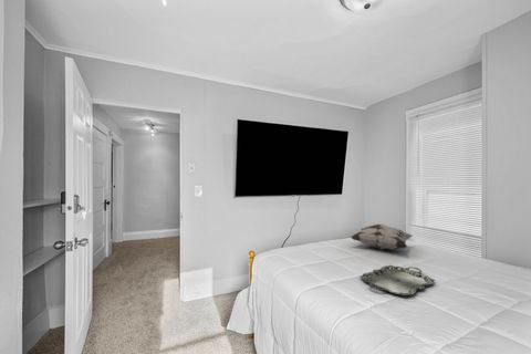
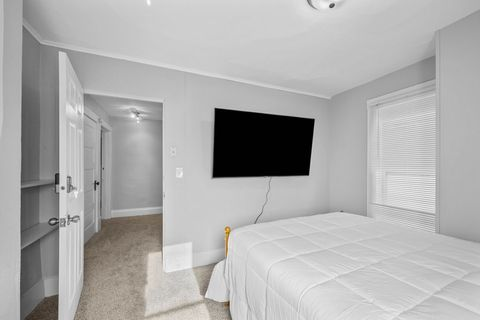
- decorative pillow (381, 236)
- serving tray (396, 278)
